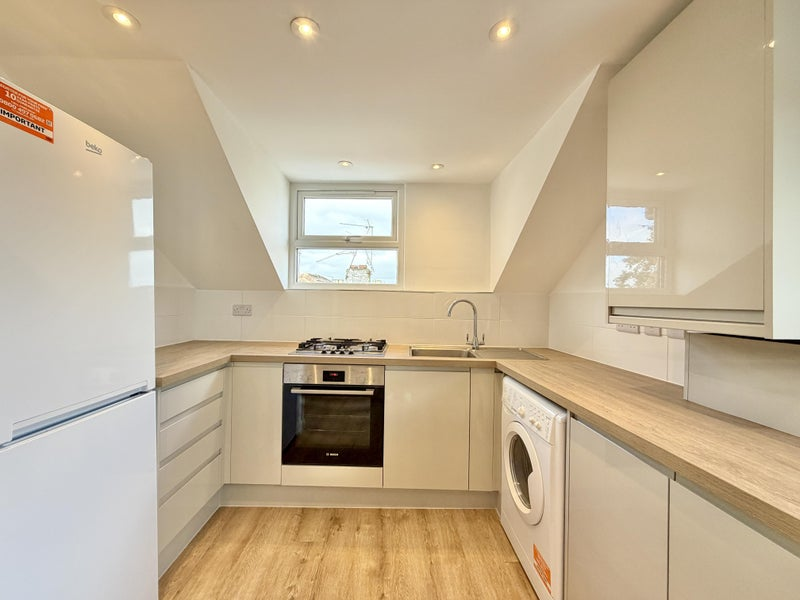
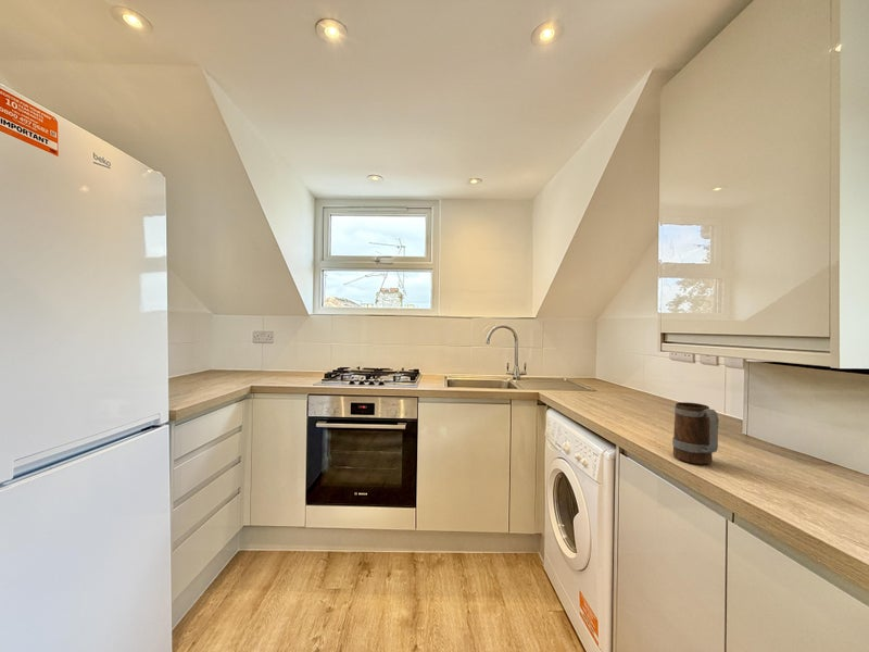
+ mug (696, 432)
